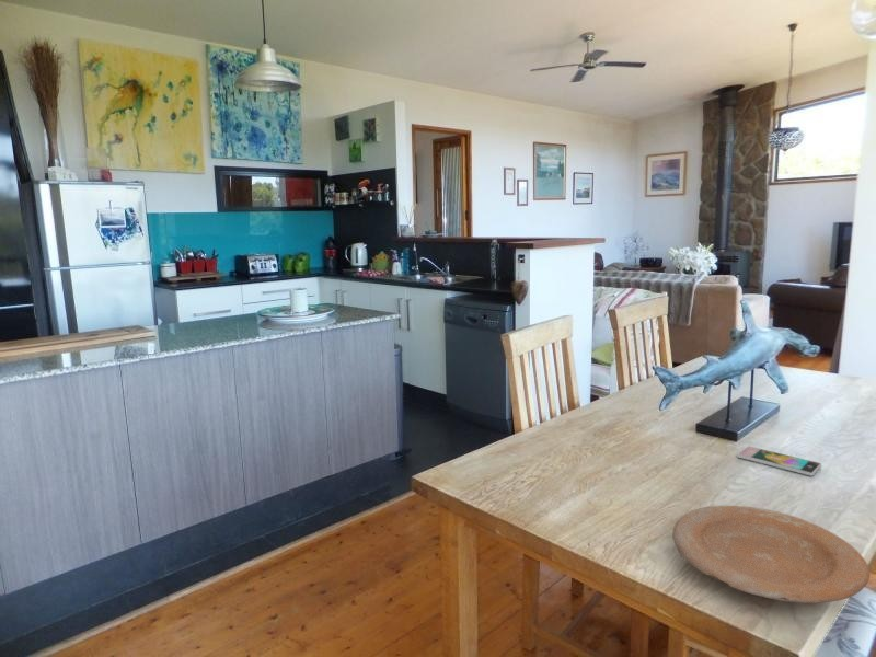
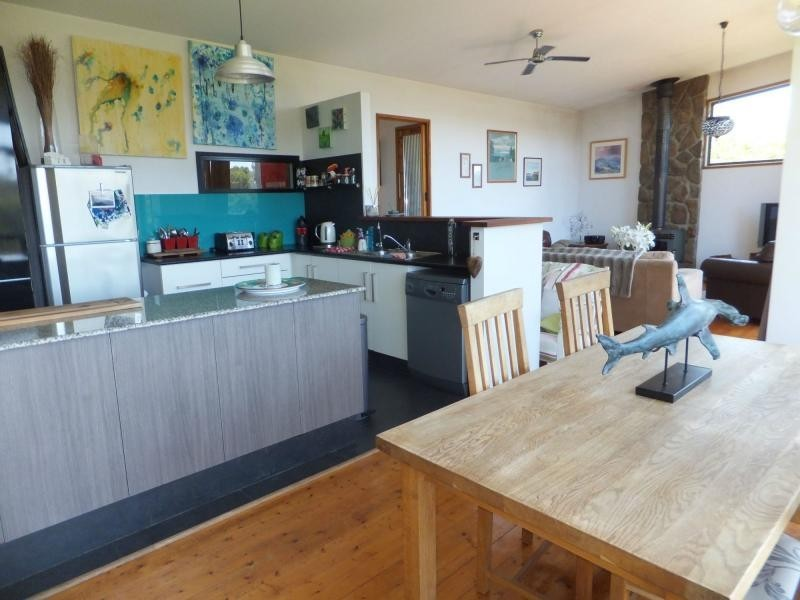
- plate (763, 556)
- smartphone (777, 460)
